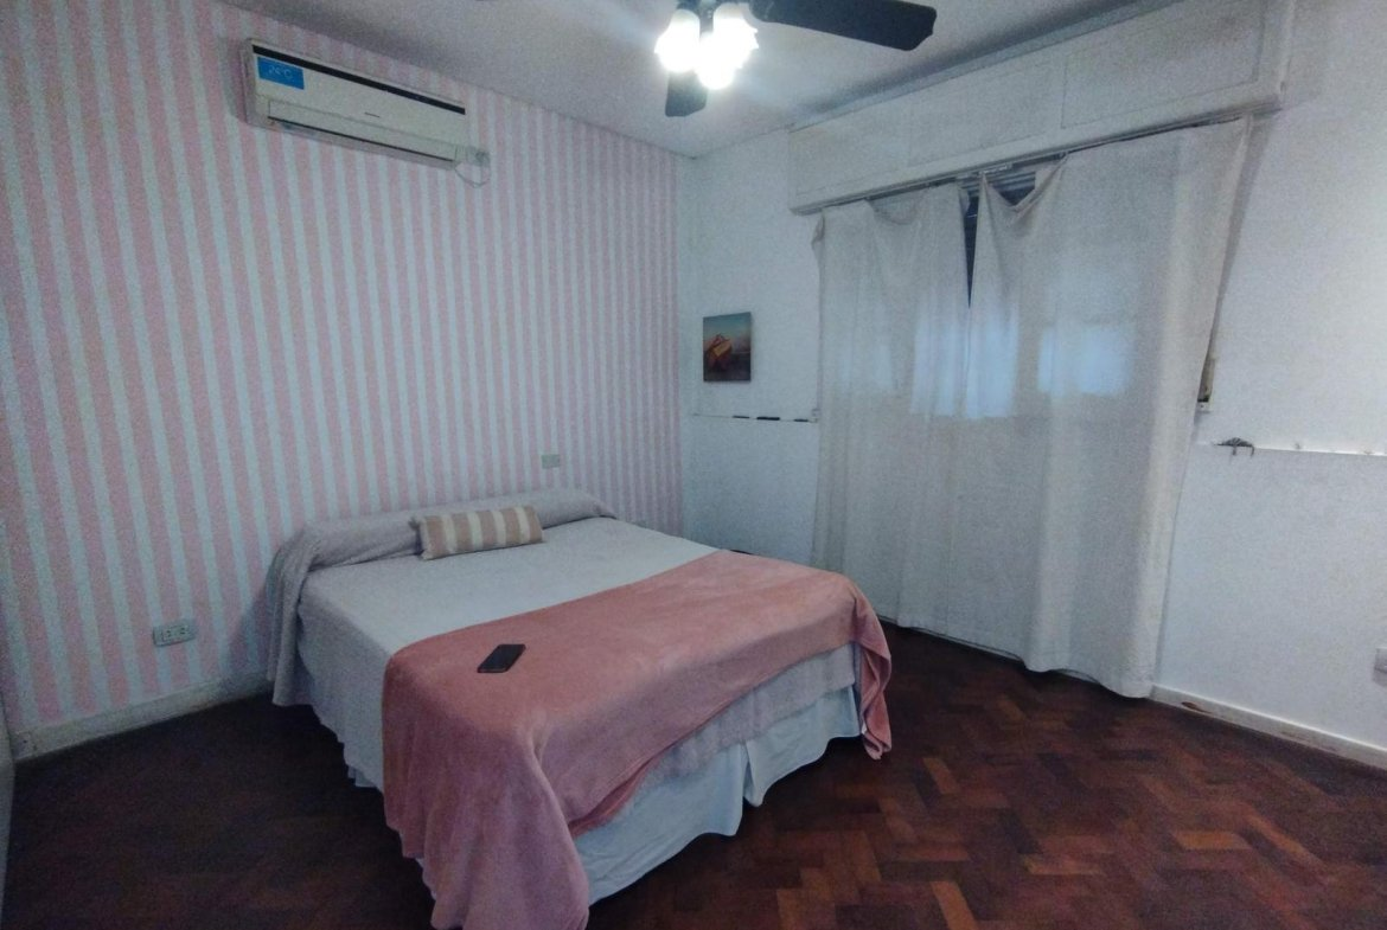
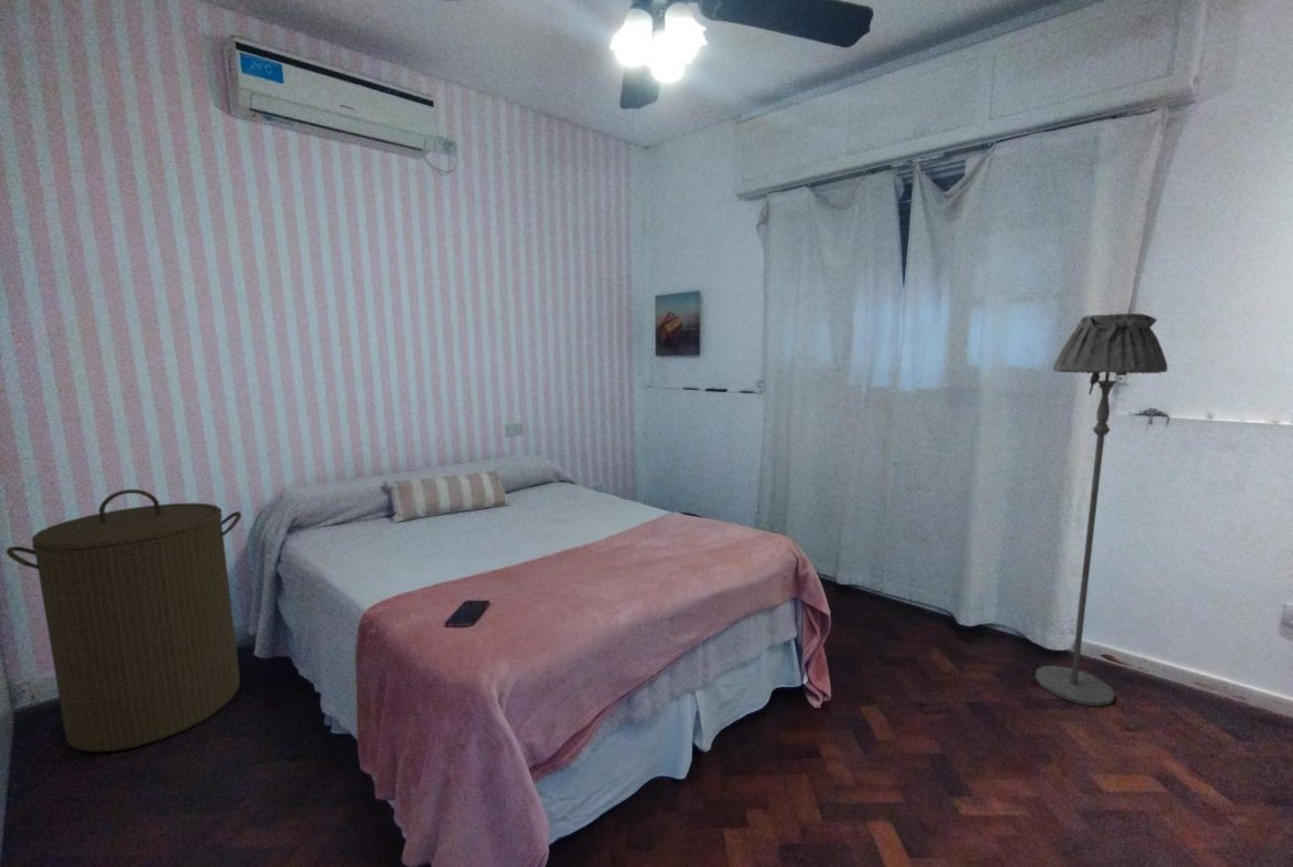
+ laundry hamper (145, 601)
+ floor lamp (1092, 509)
